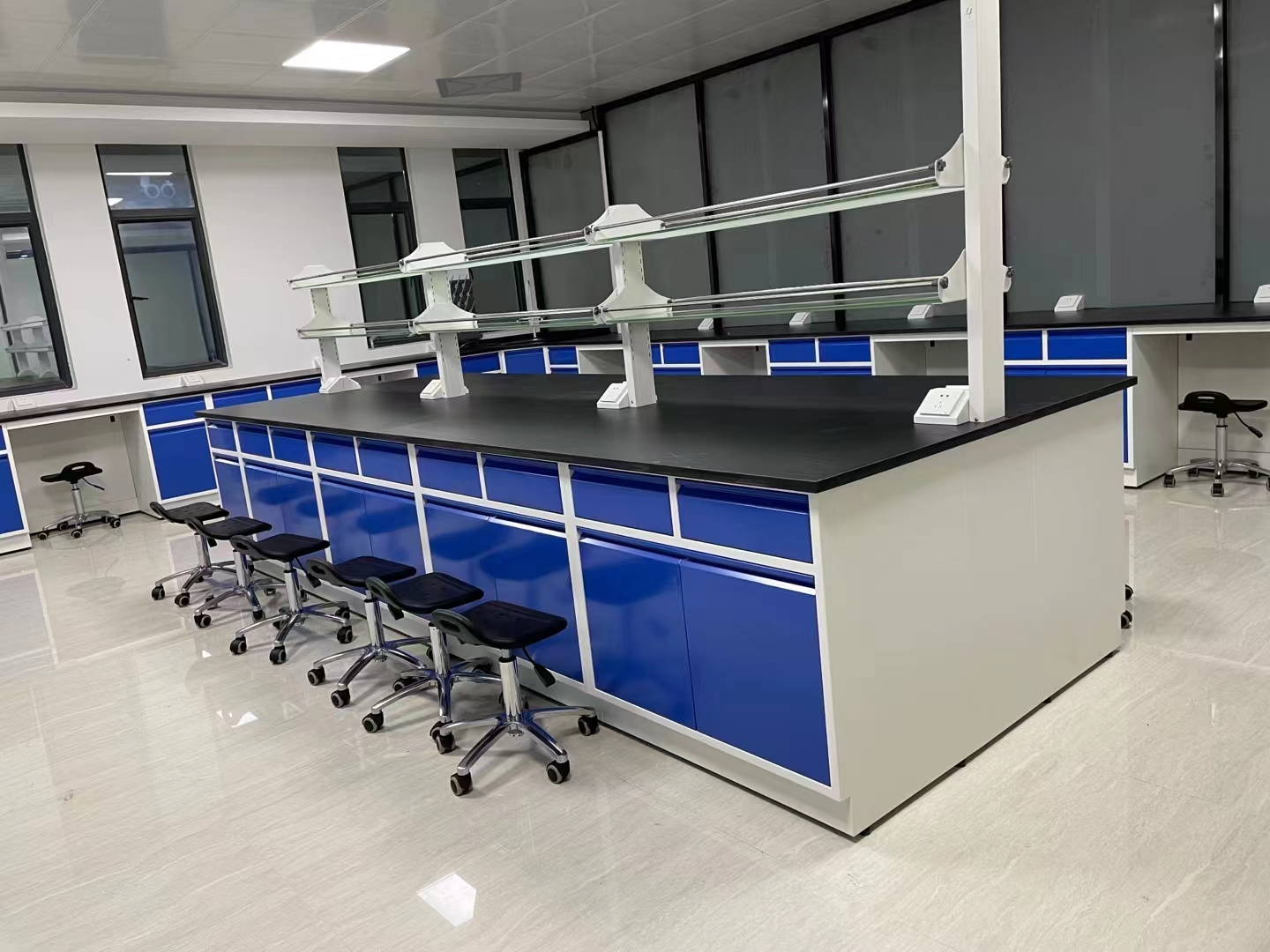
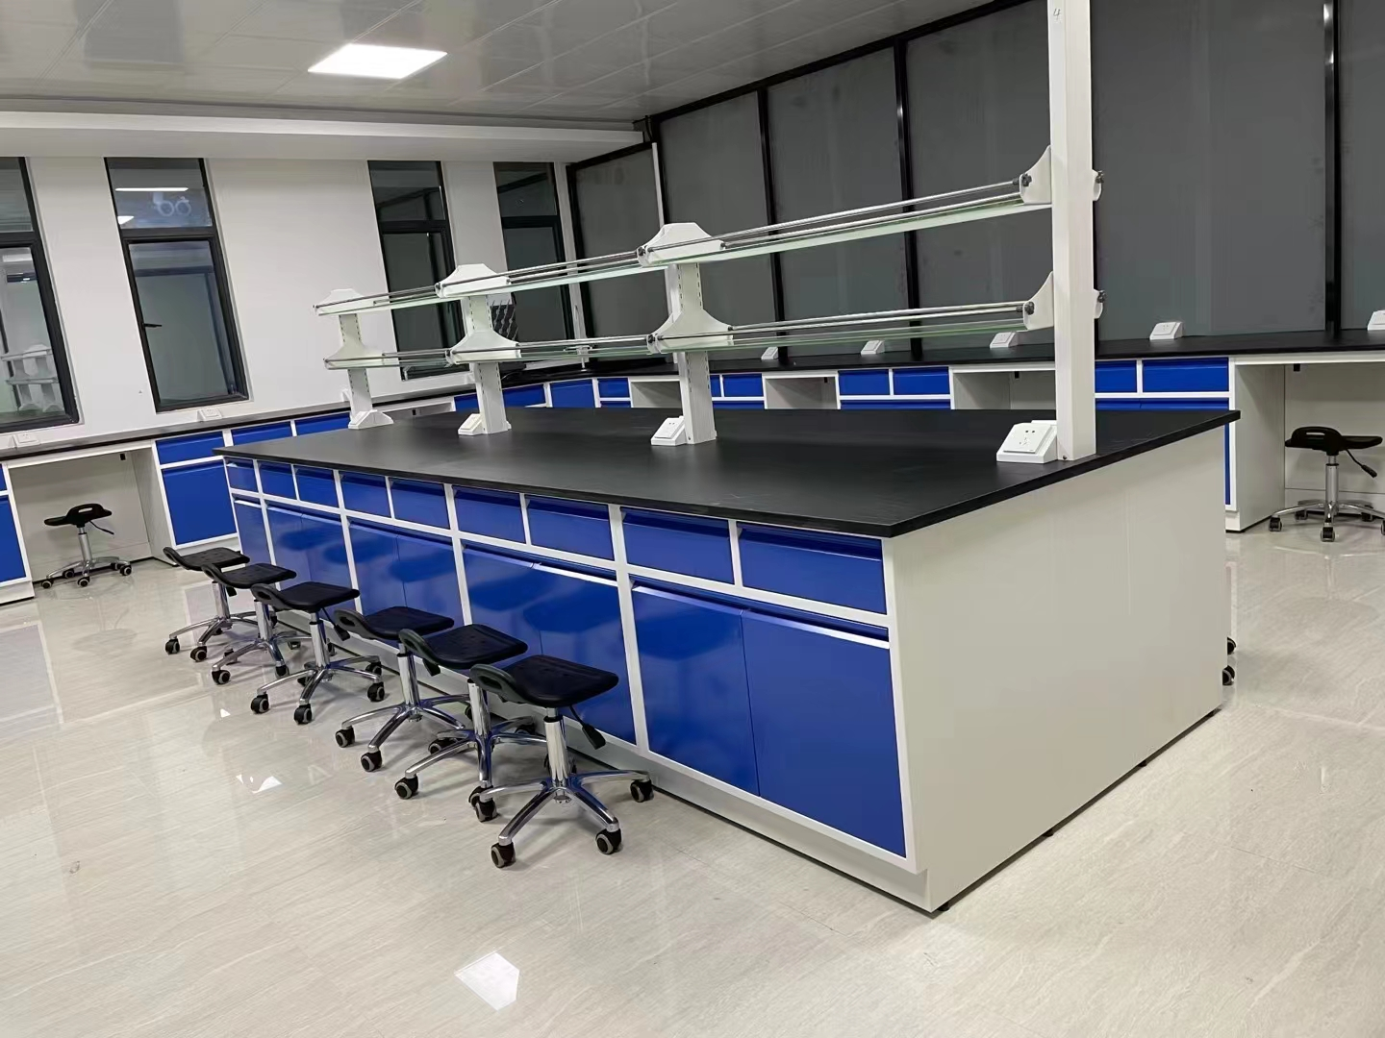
- ceiling vent (480, 85)
